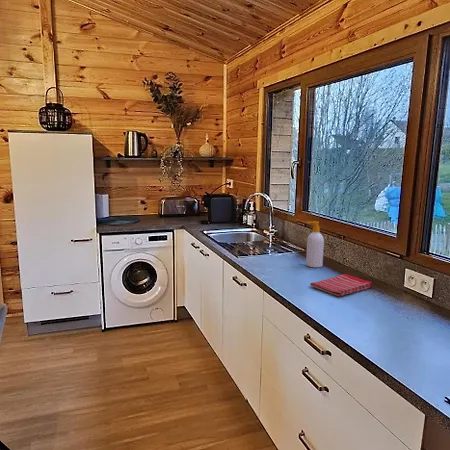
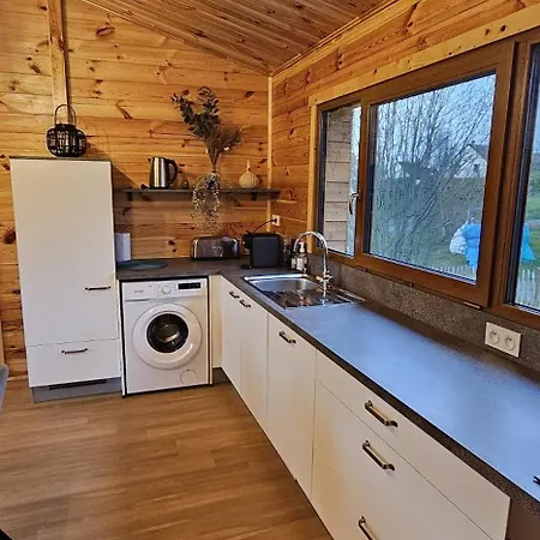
- dish towel (341, 284)
- soap bottle (314, 243)
